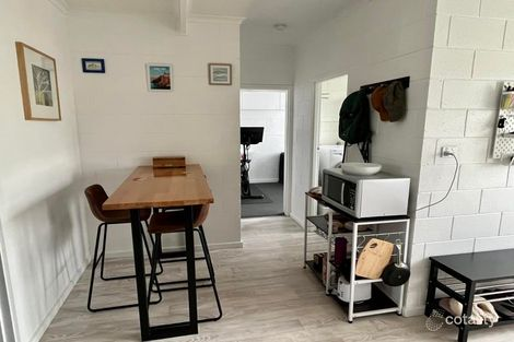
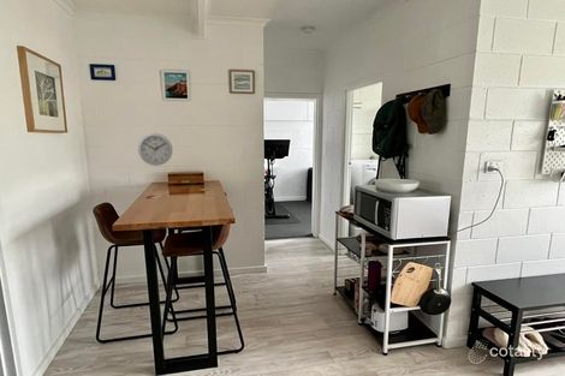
+ wall clock (155, 149)
